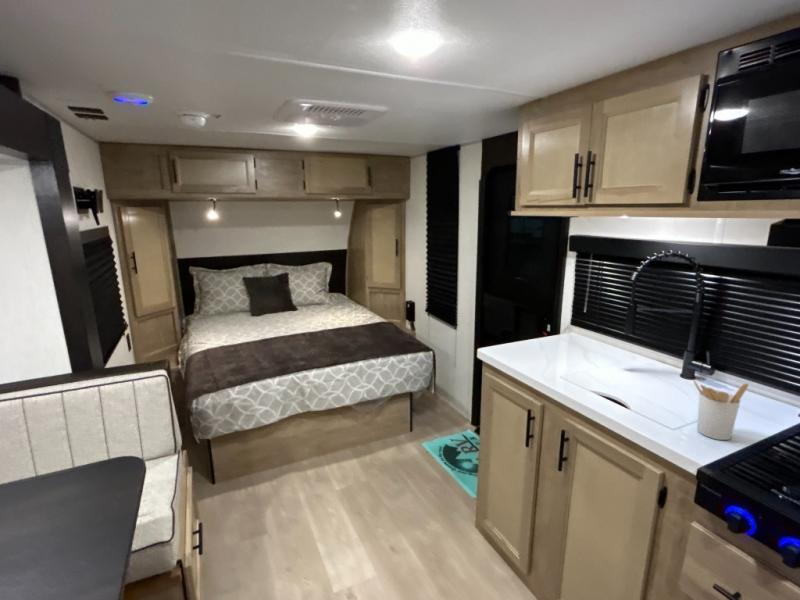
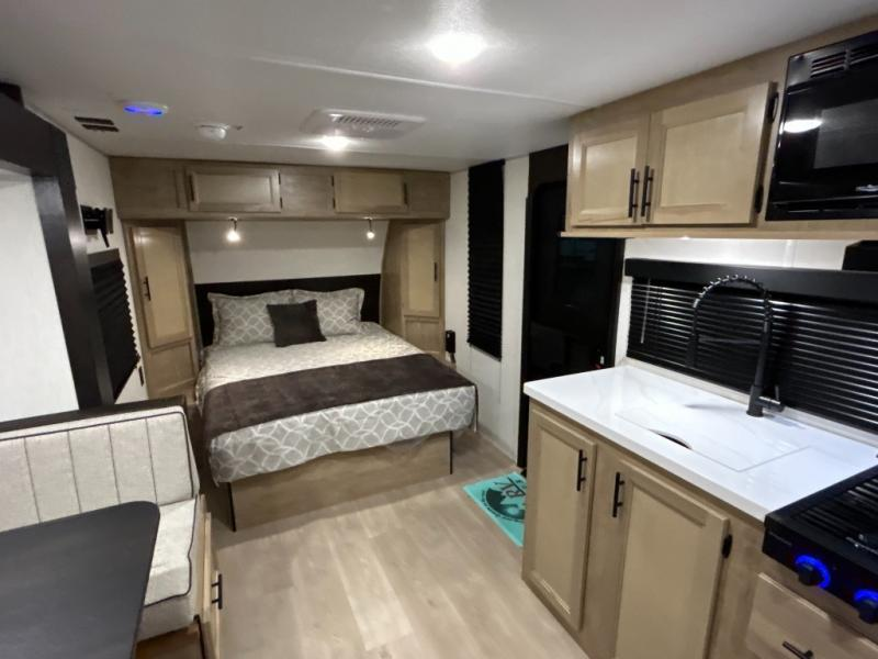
- utensil holder (715, 408)
